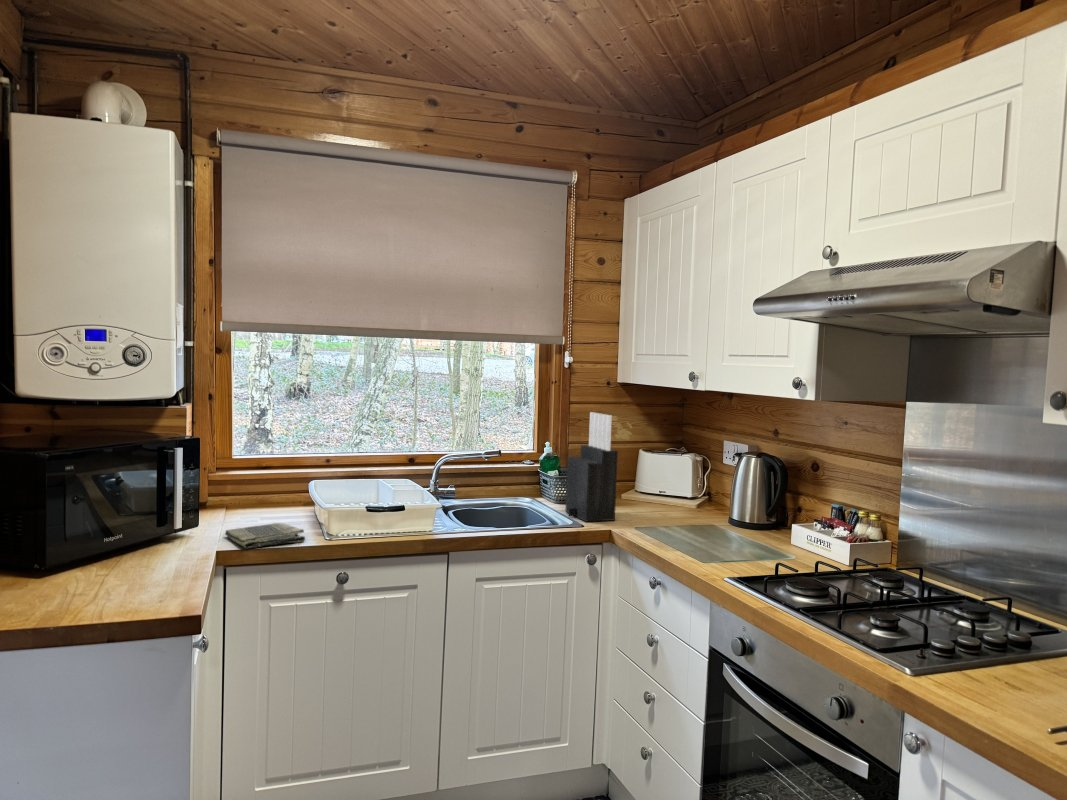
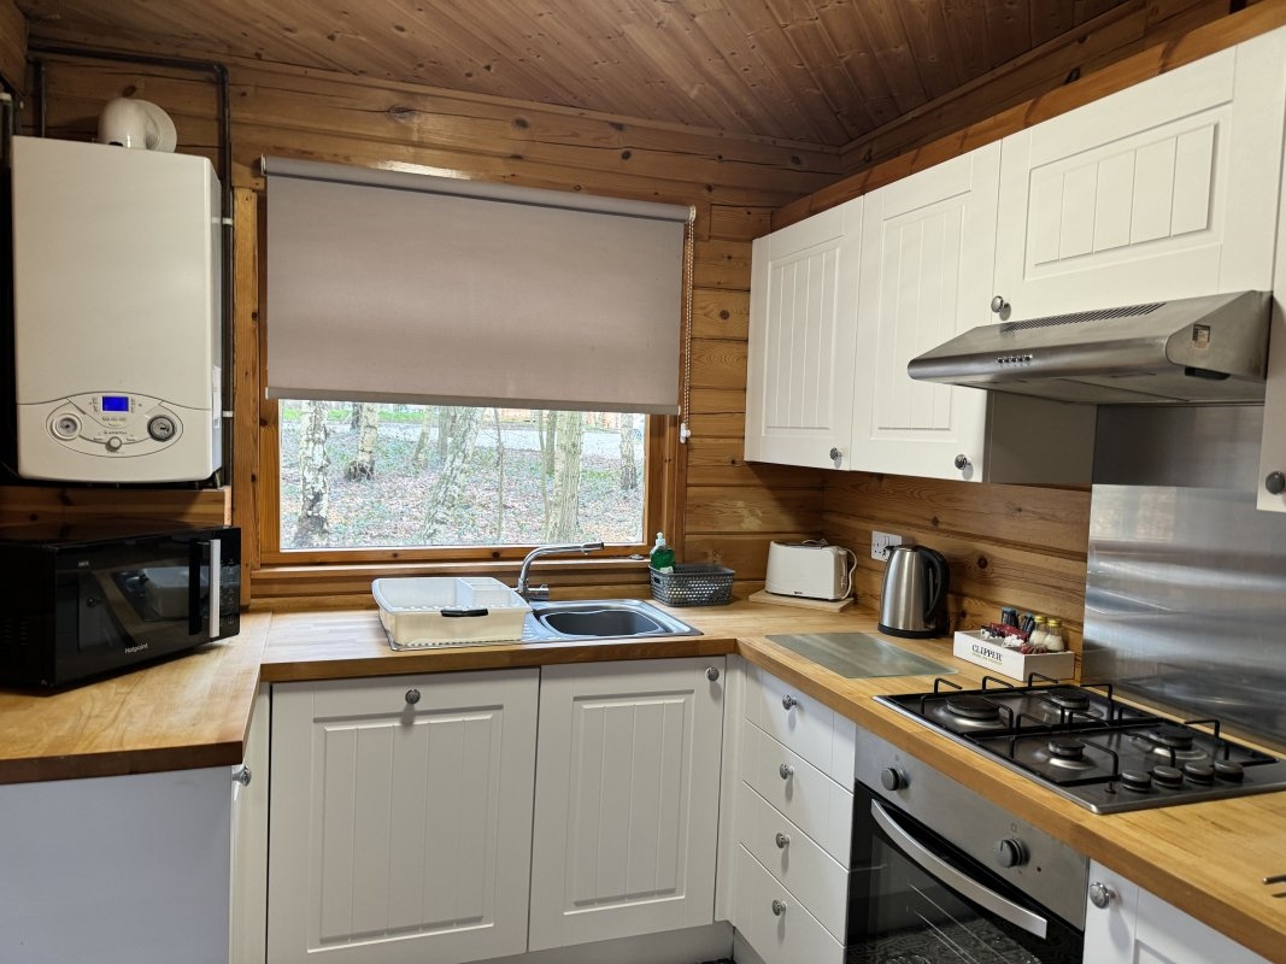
- dish towel (265, 533)
- knife block (588, 465)
